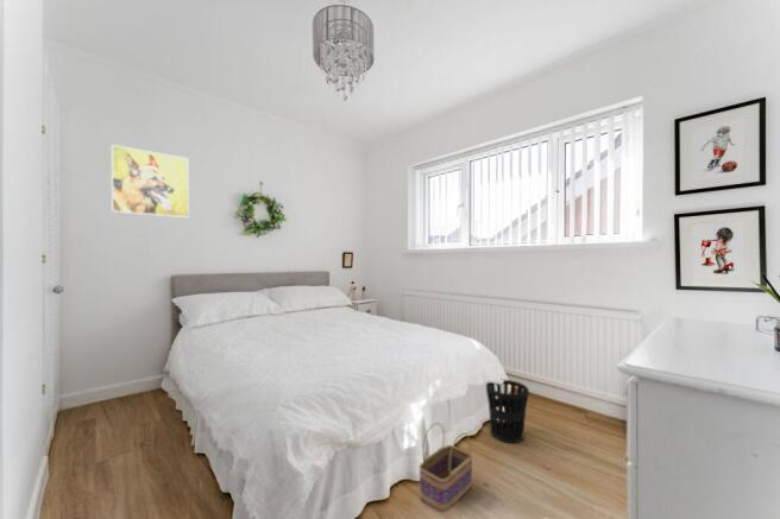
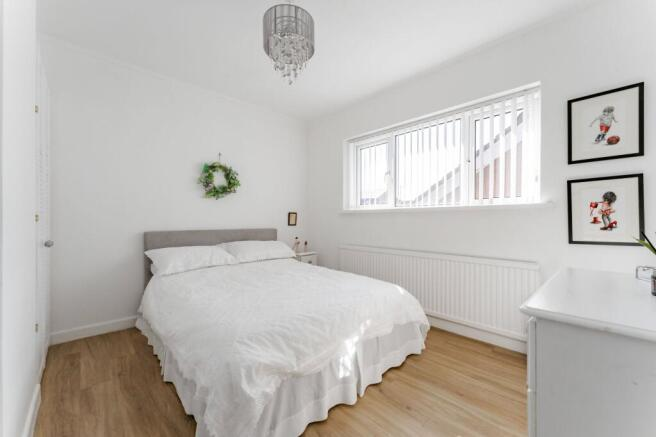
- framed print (152, 183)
- wastebasket (507, 410)
- basket (446, 460)
